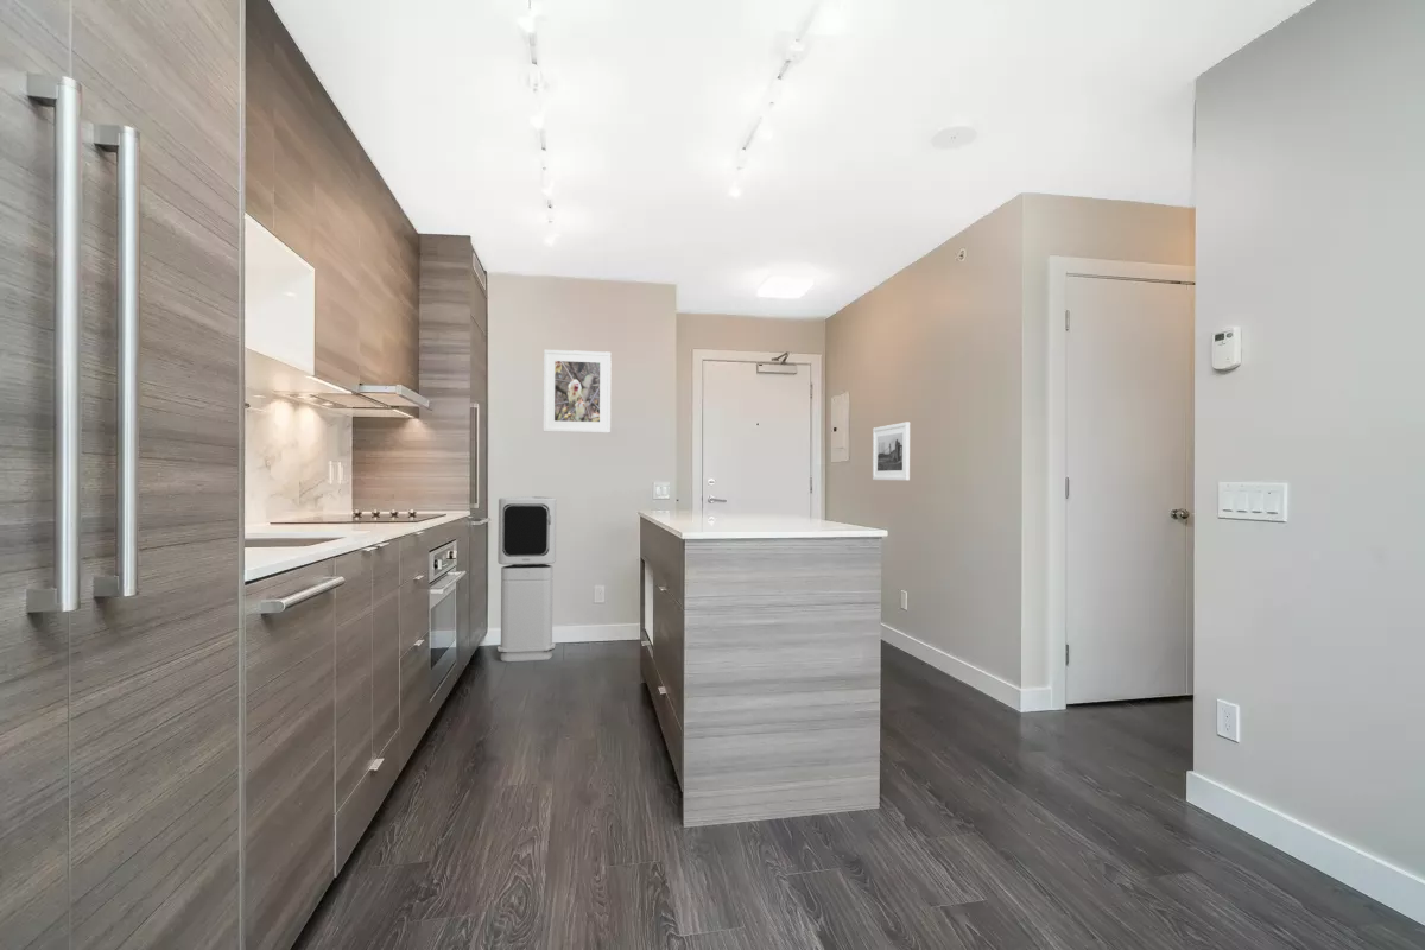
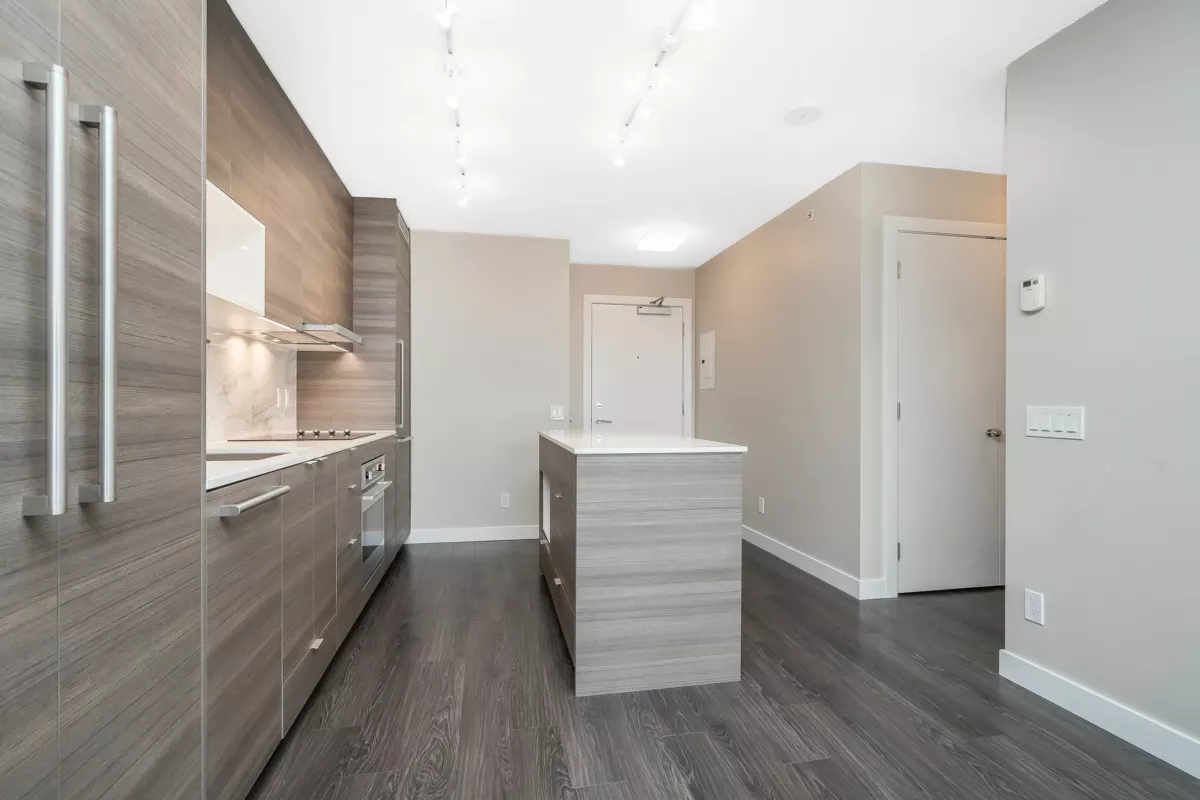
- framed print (889, 452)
- air purifier (528, 575)
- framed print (577, 391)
